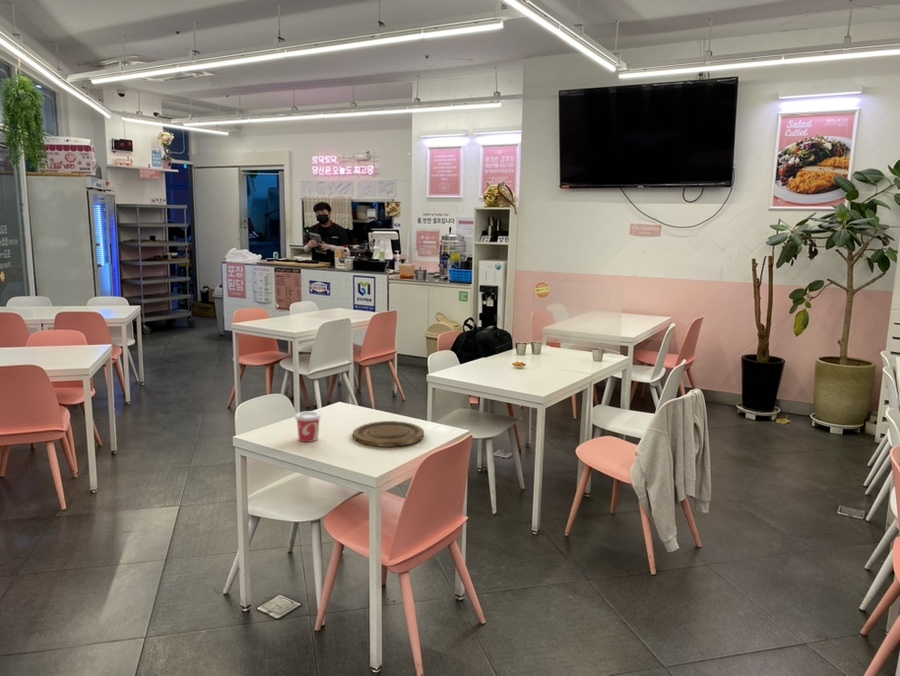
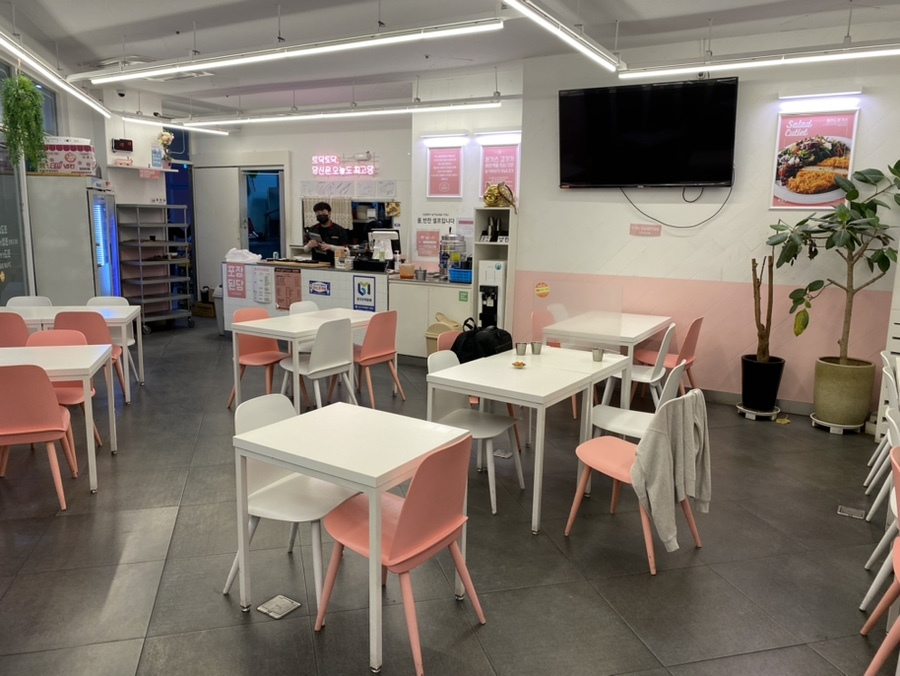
- plate (388, 433)
- cup (308, 426)
